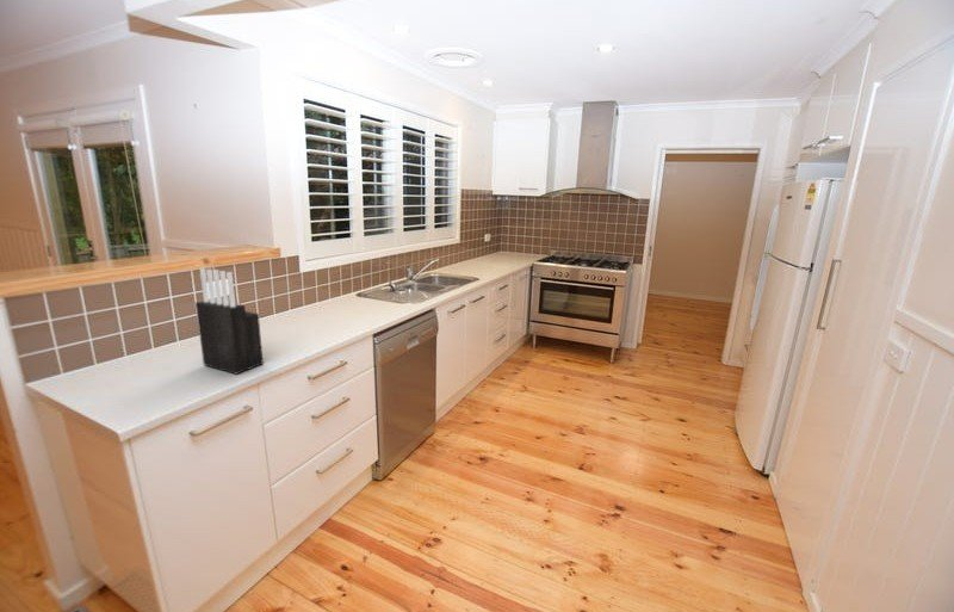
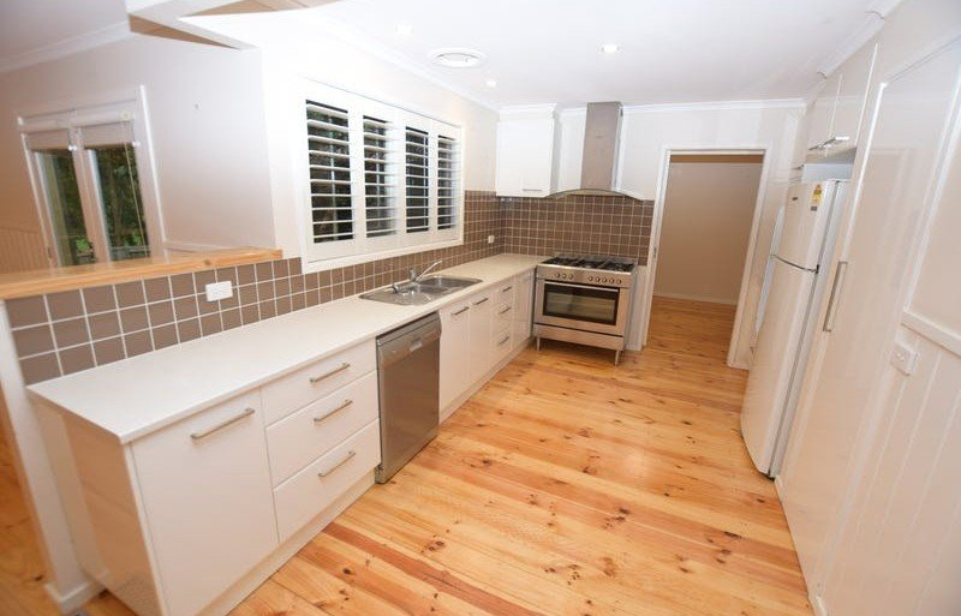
- knife block (231, 317)
